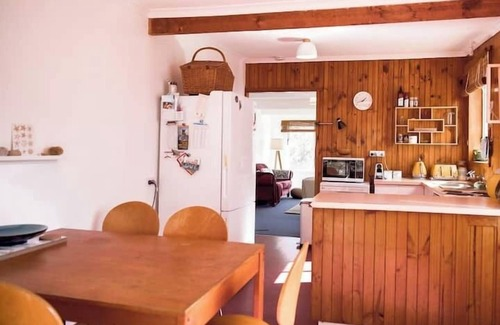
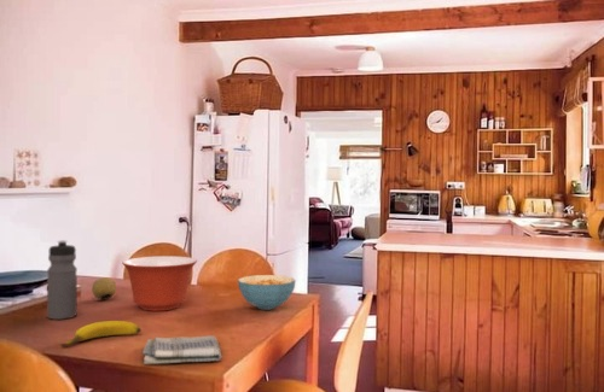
+ mixing bowl (159, 283)
+ dish towel (181, 346)
+ cereal bowl (266, 293)
+ water bottle (62, 277)
+ fruit (104, 288)
+ banana (100, 330)
